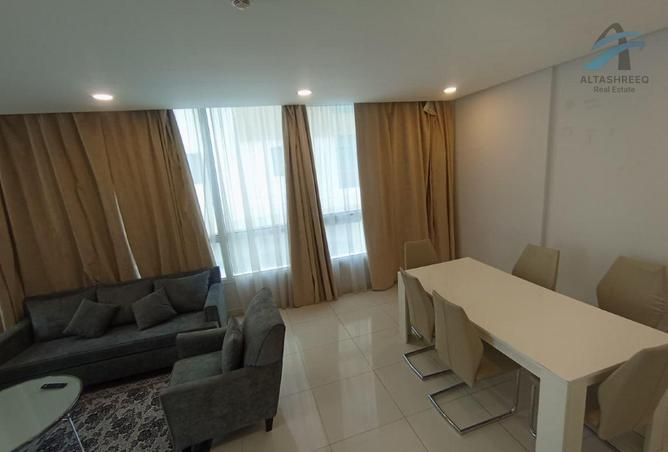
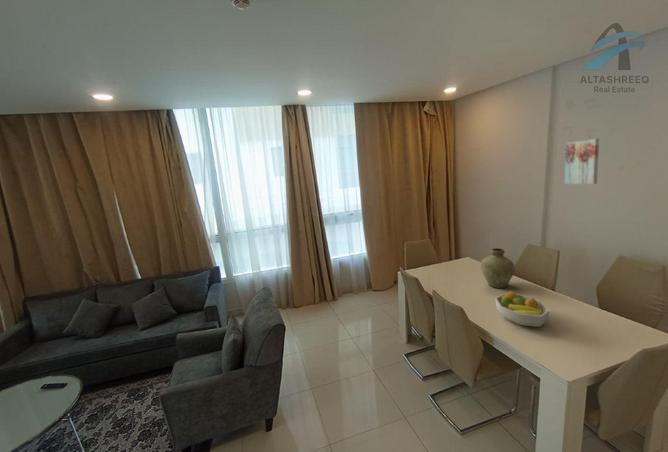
+ wall art (580, 162)
+ fruit bowl (520, 307)
+ vase (497, 267)
